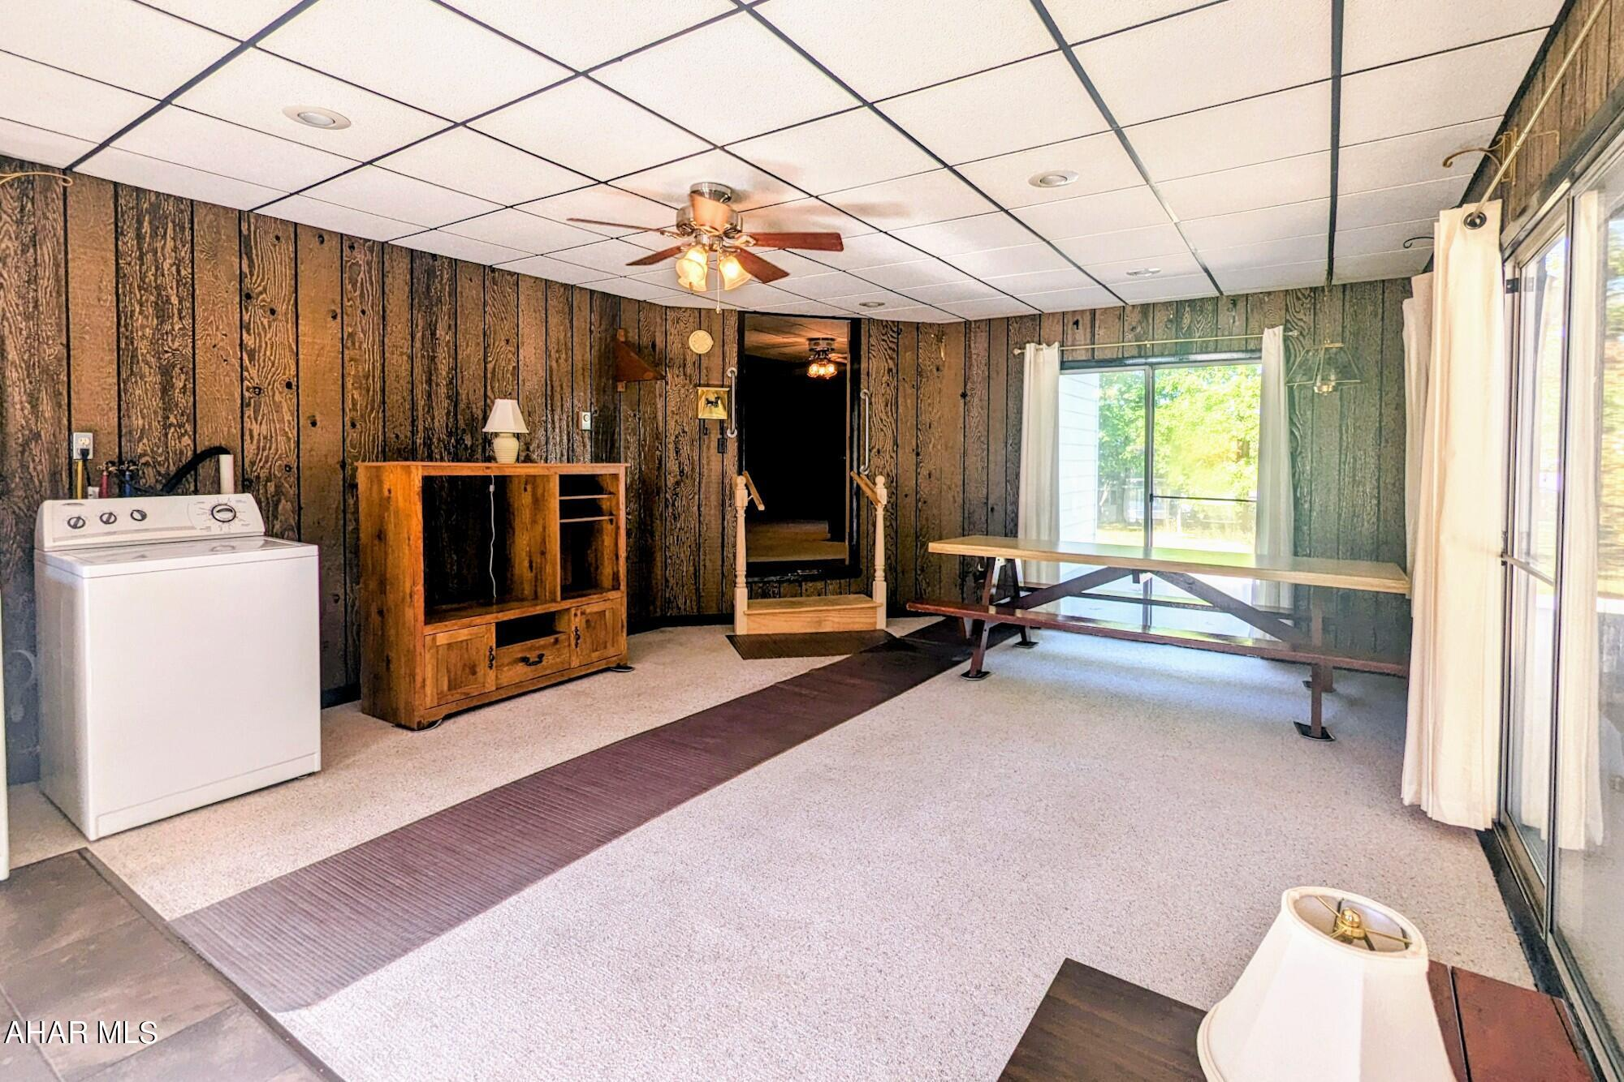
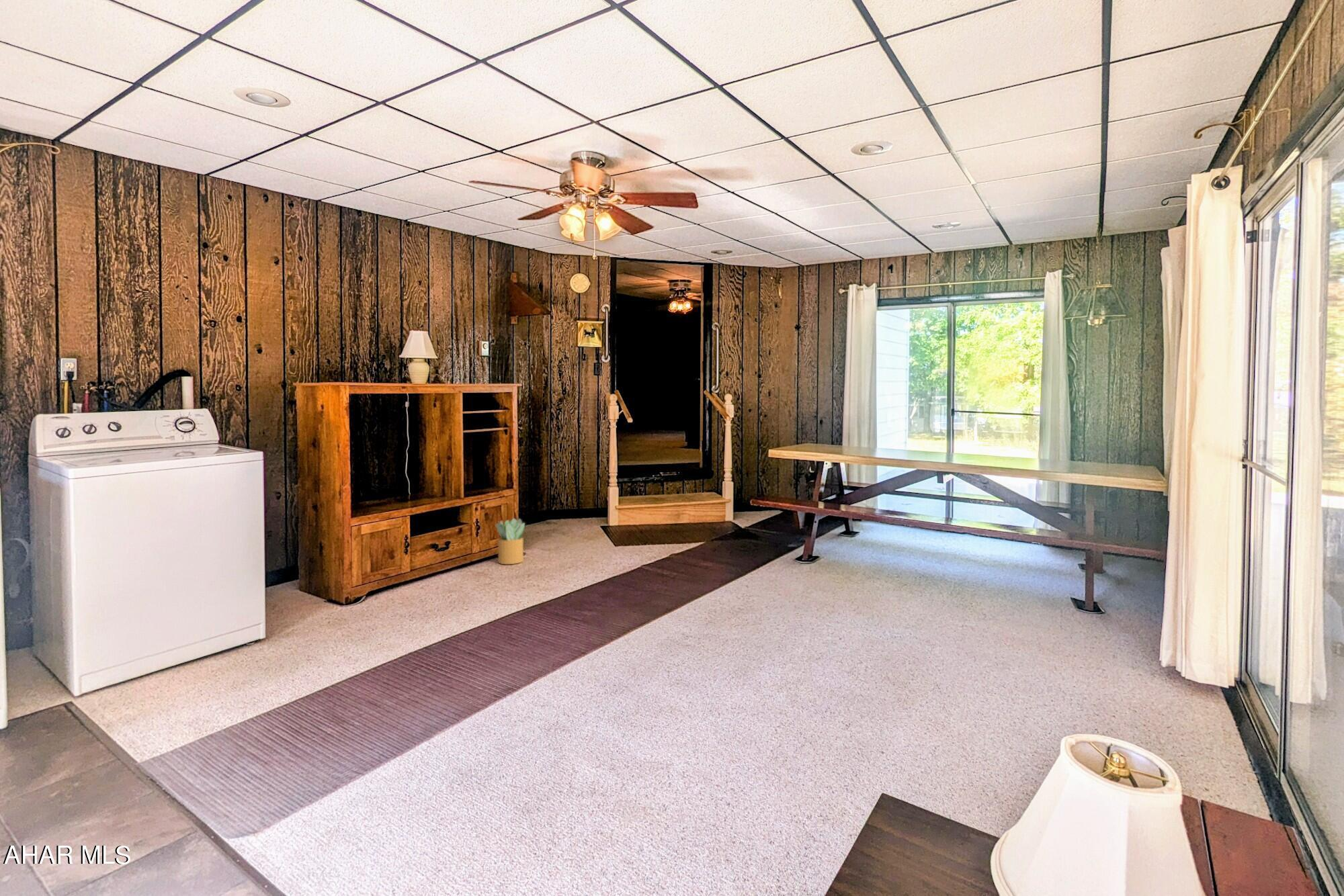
+ potted plant (509, 541)
